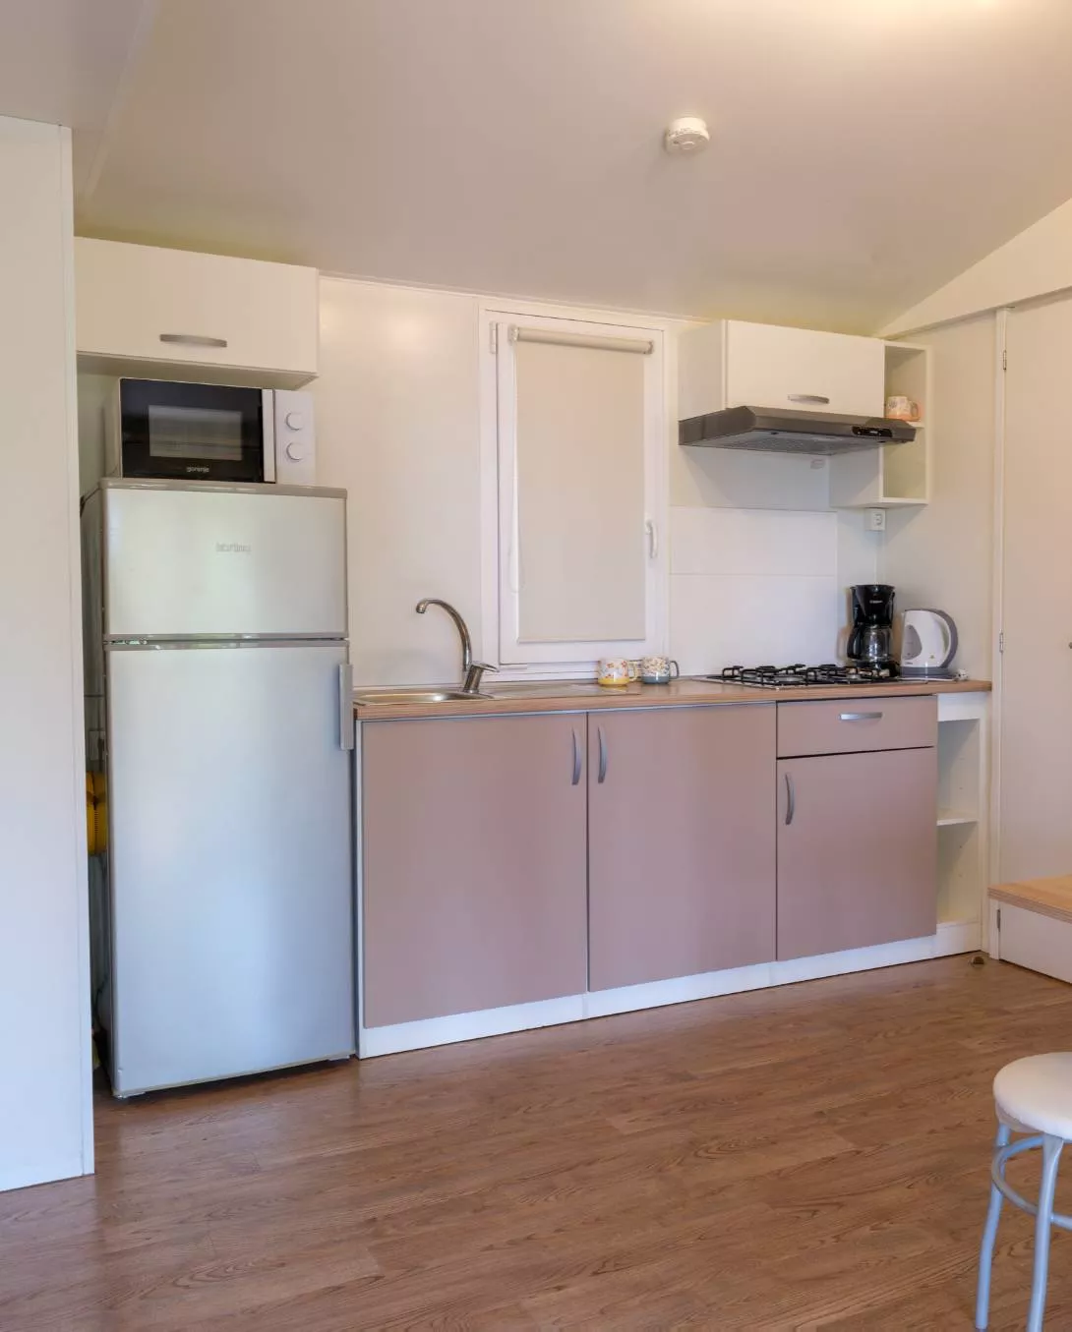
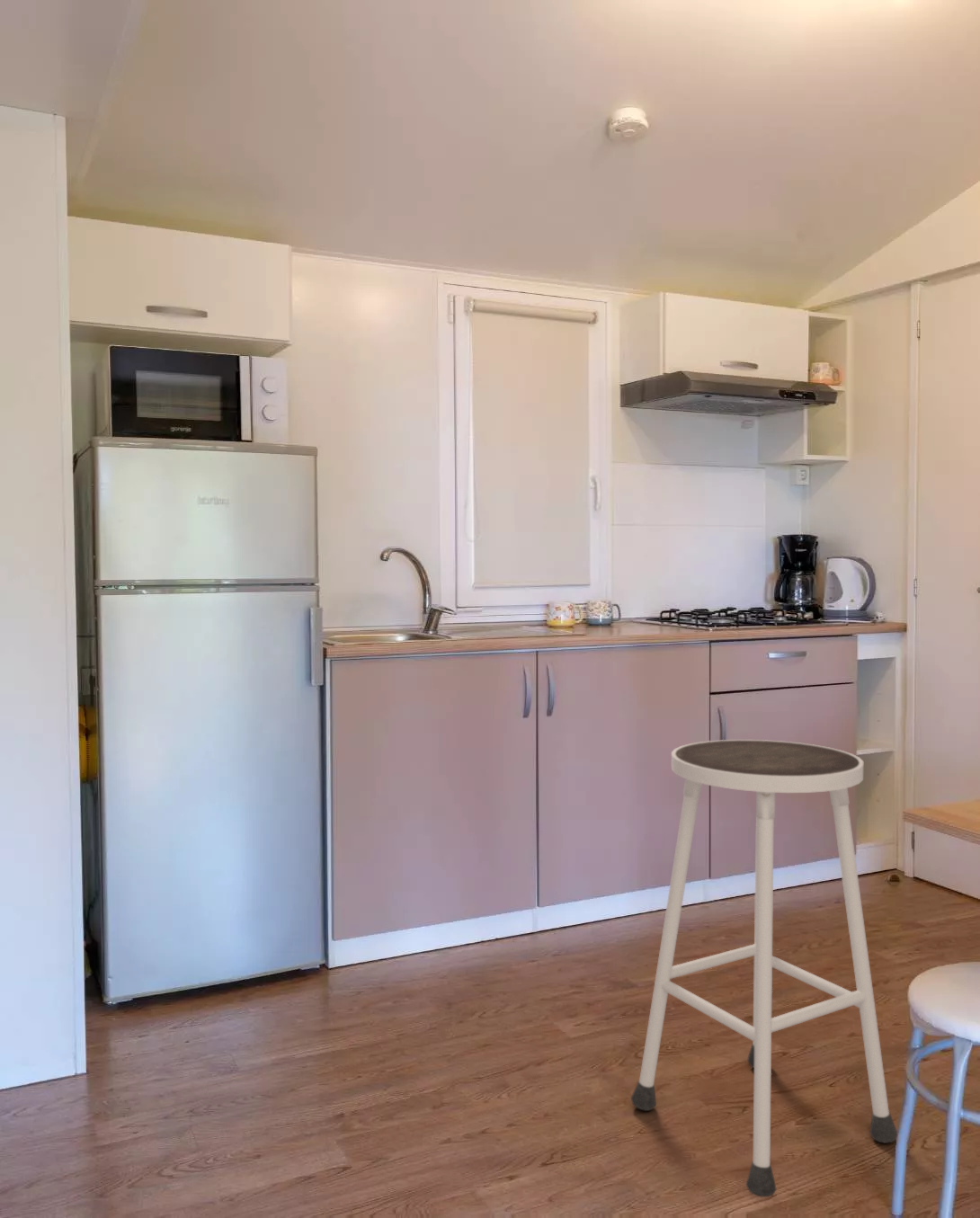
+ stool (762, 941)
